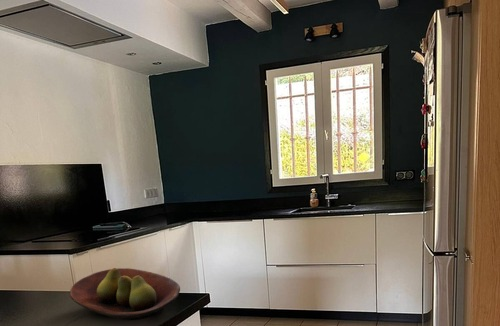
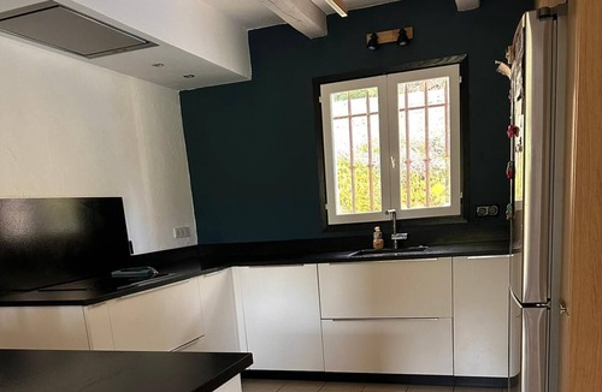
- fruit bowl (124, 289)
